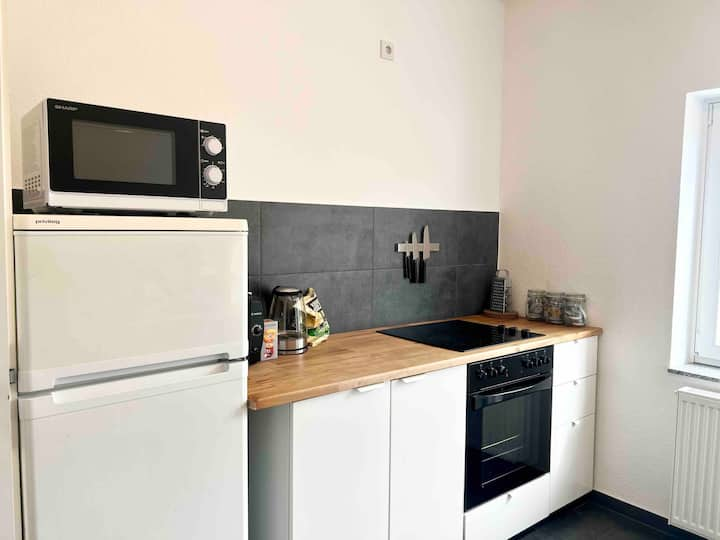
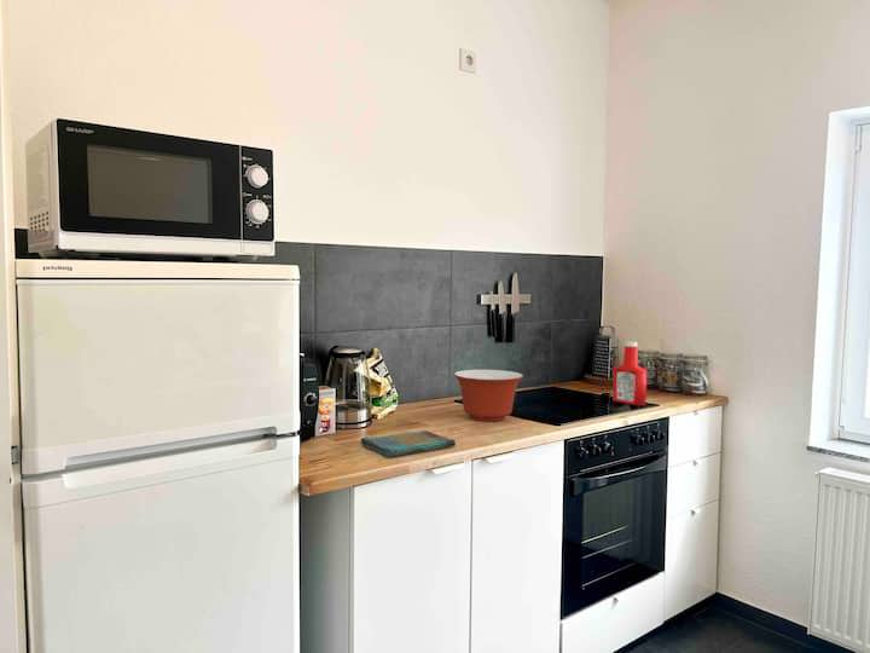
+ mixing bowl (487, 395)
+ soap bottle (630, 371)
+ dish towel (407, 441)
